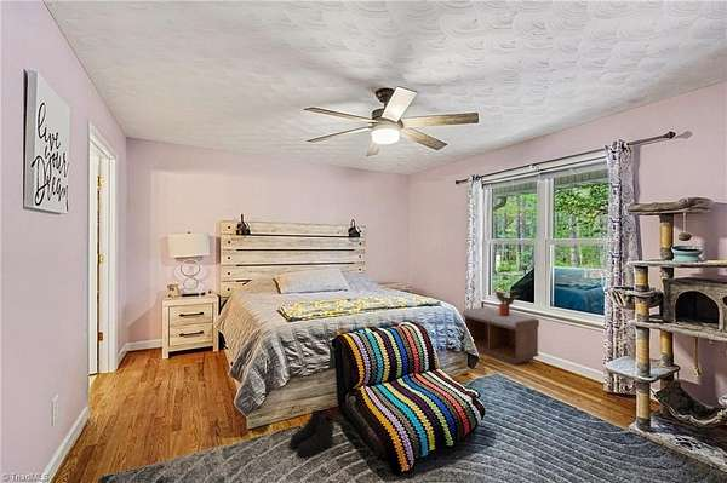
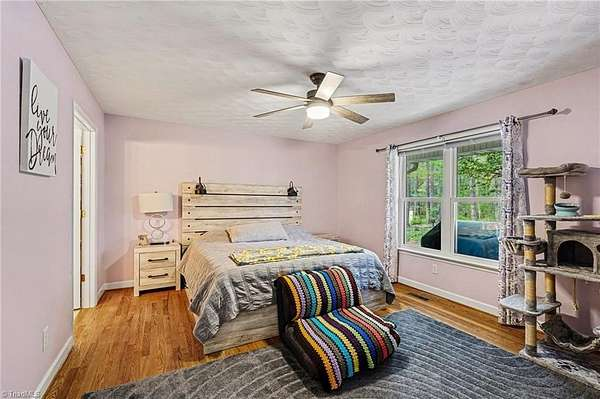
- potted plant (506, 298)
- bench (498, 333)
- boots (311, 430)
